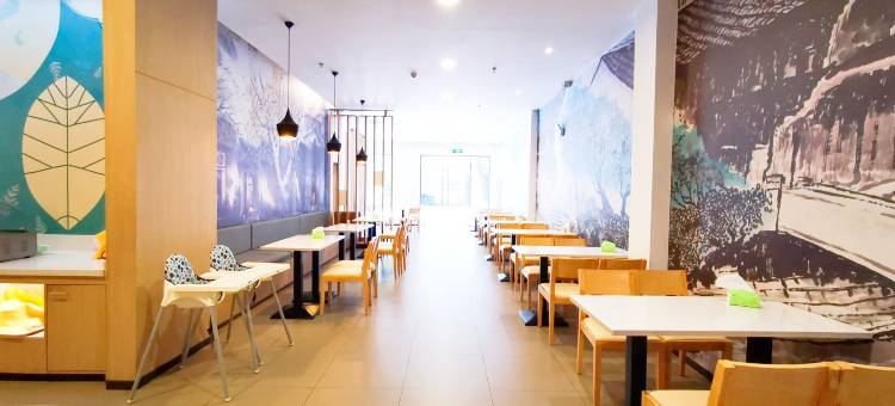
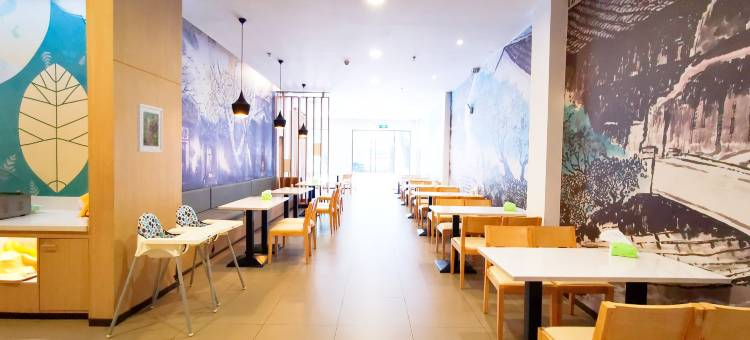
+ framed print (150, 129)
